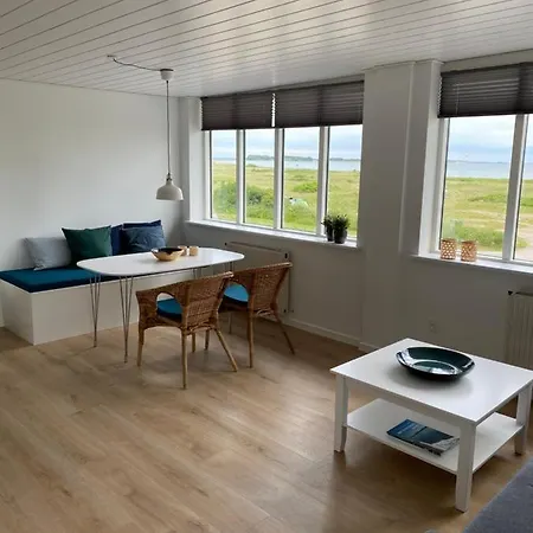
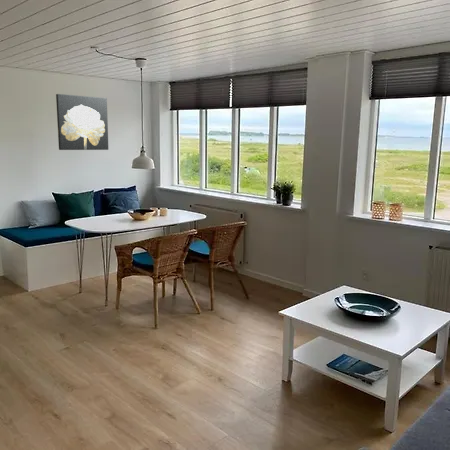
+ wall art (83, 123)
